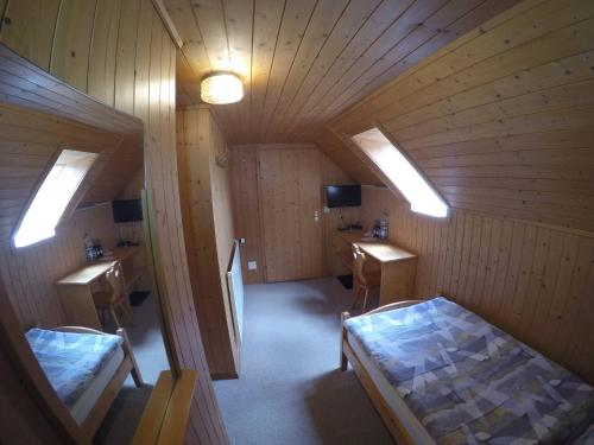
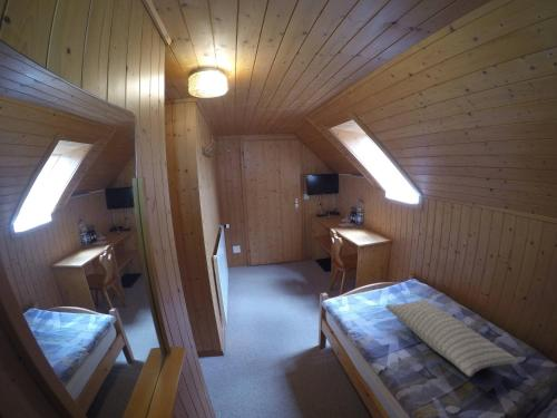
+ pillow (440, 330)
